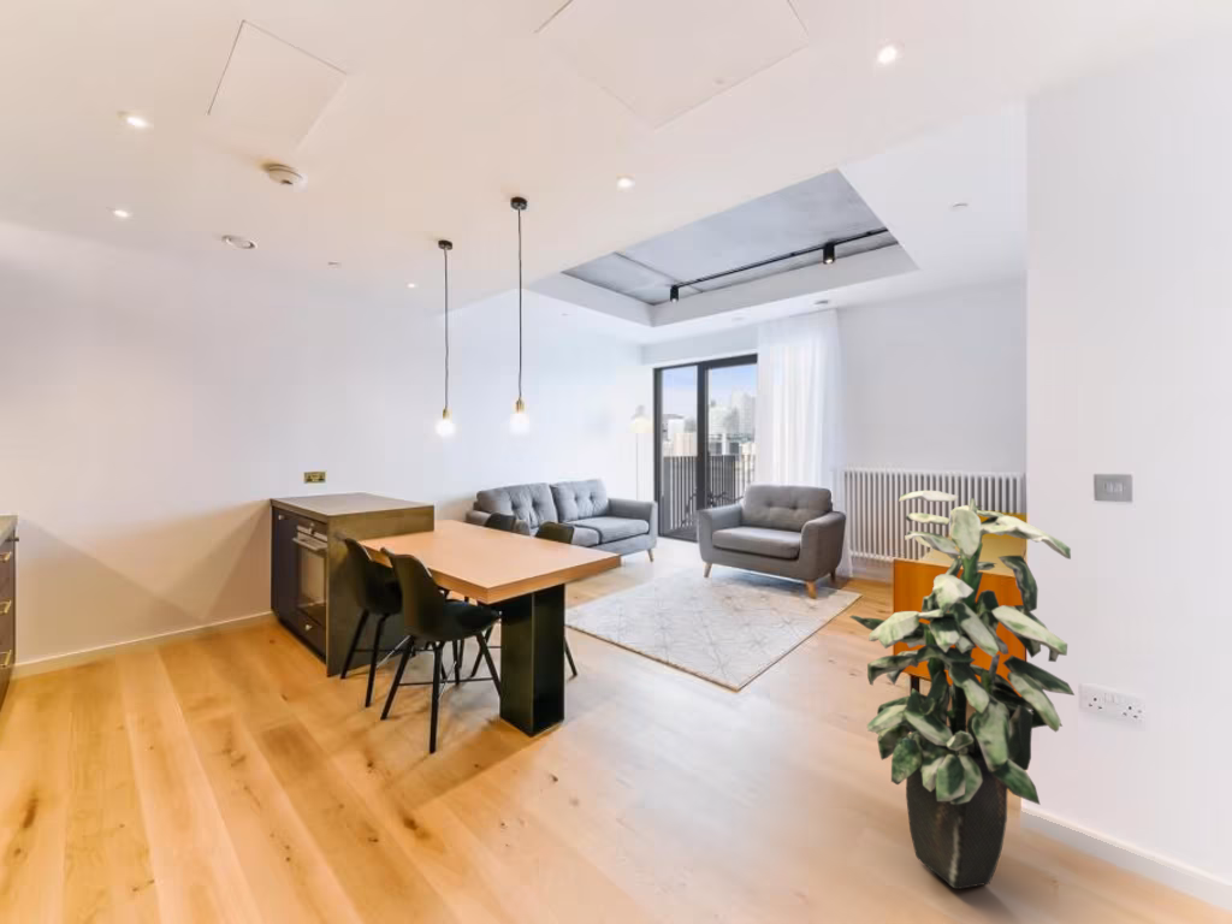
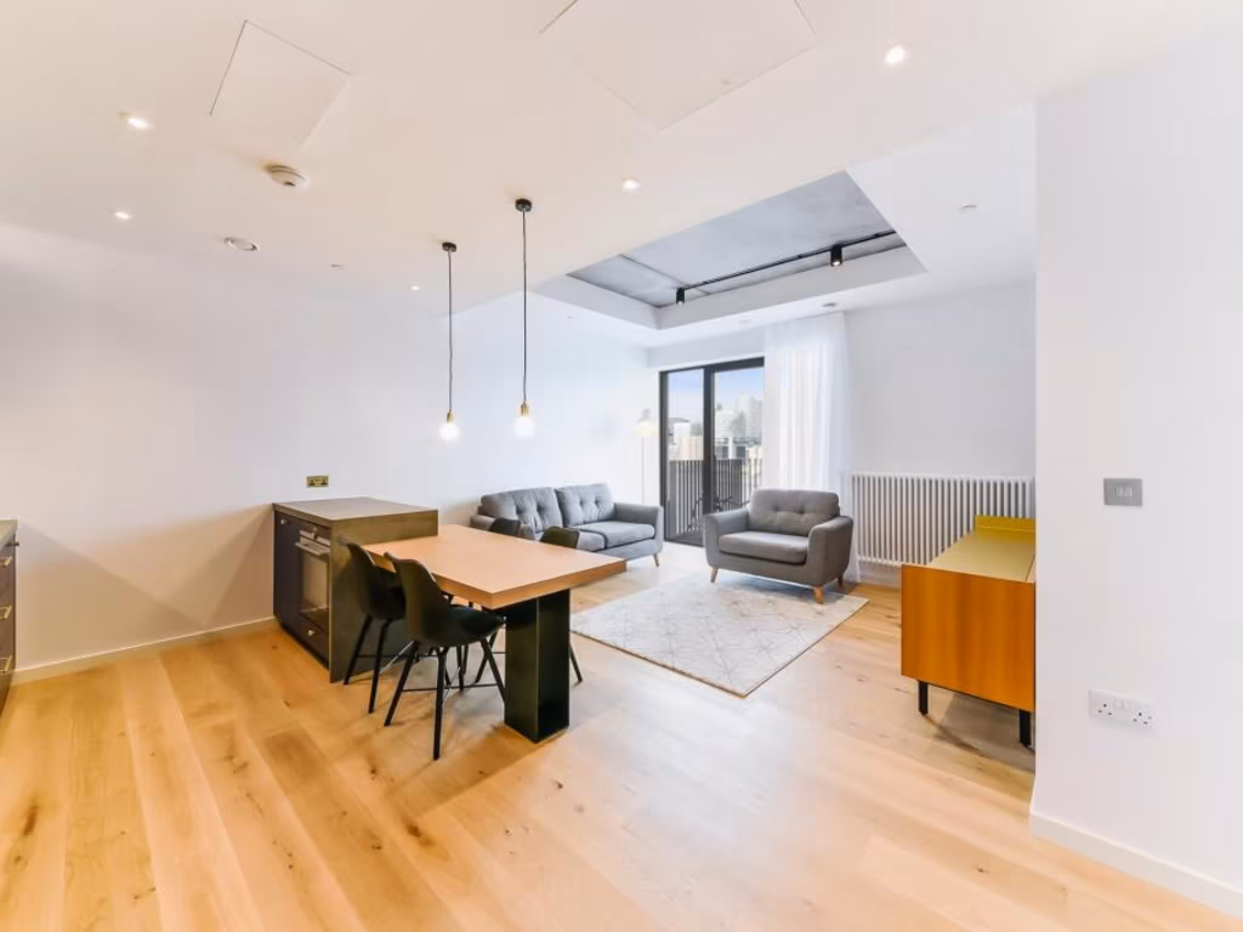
- indoor plant (950, 673)
